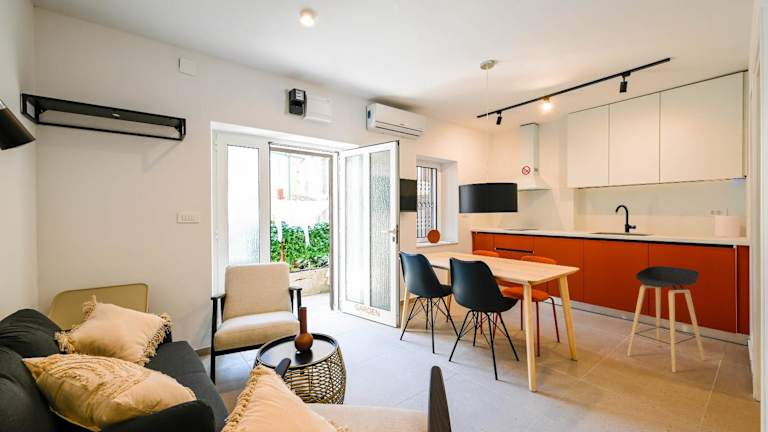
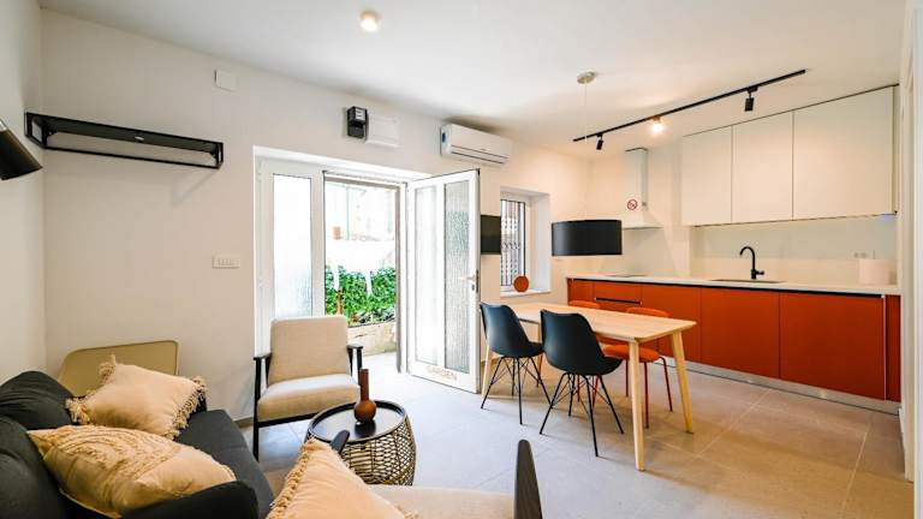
- stool (669, 313)
